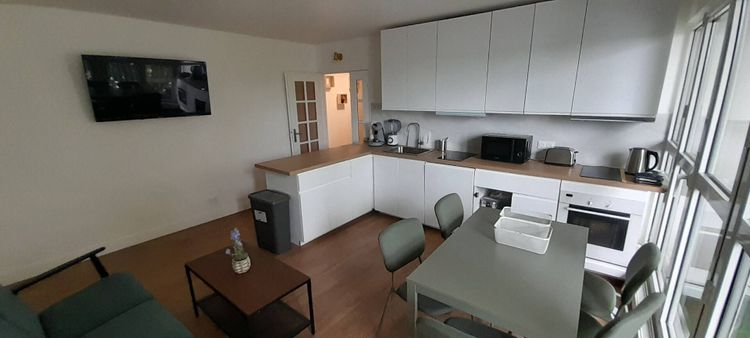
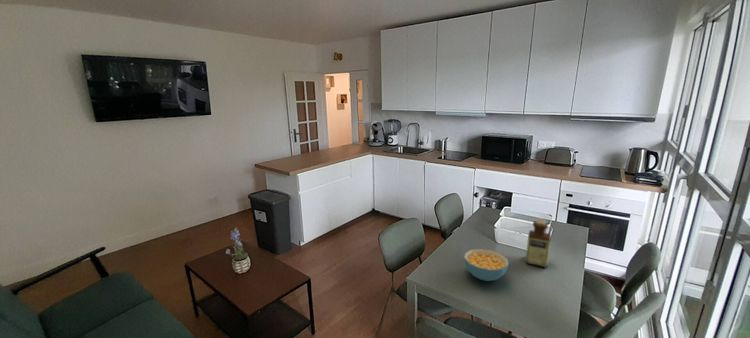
+ bottle (538, 242)
+ cereal bowl (485, 268)
